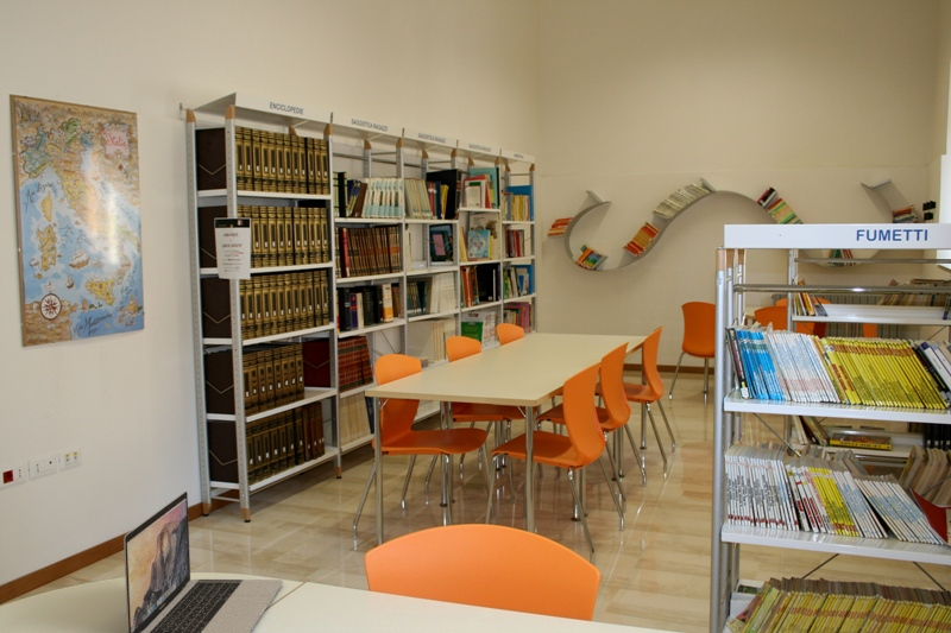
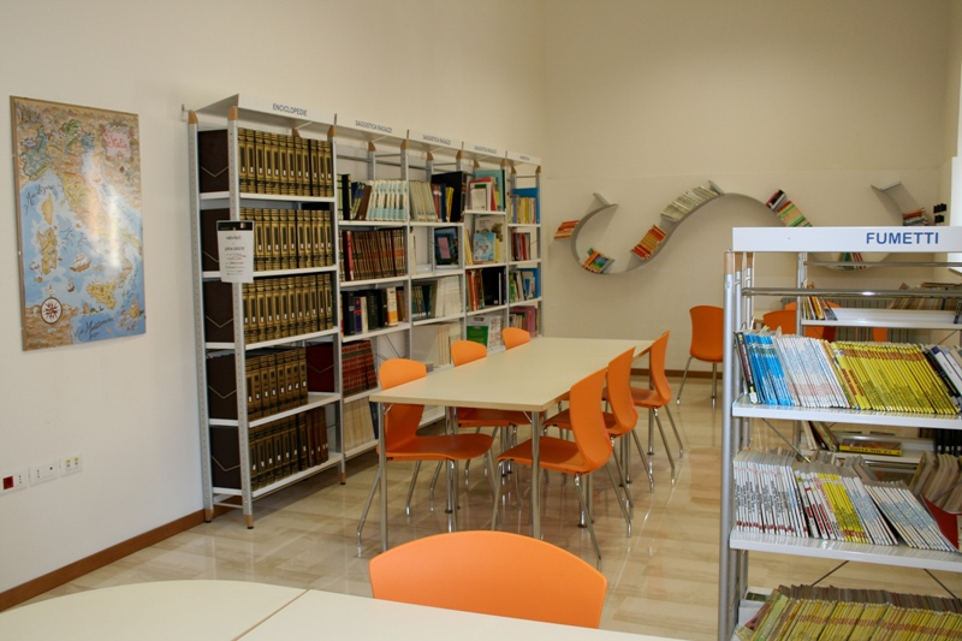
- laptop (210, 580)
